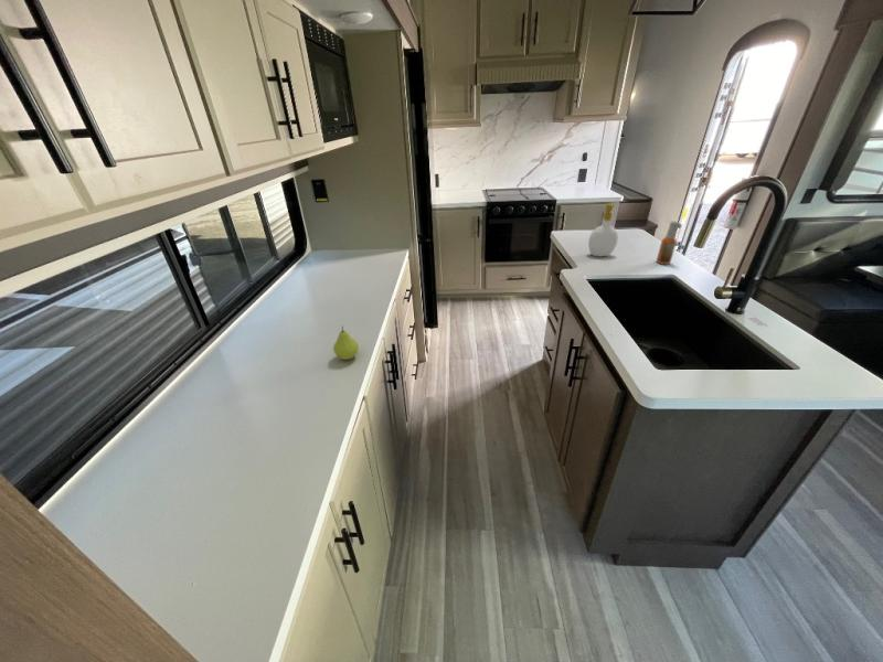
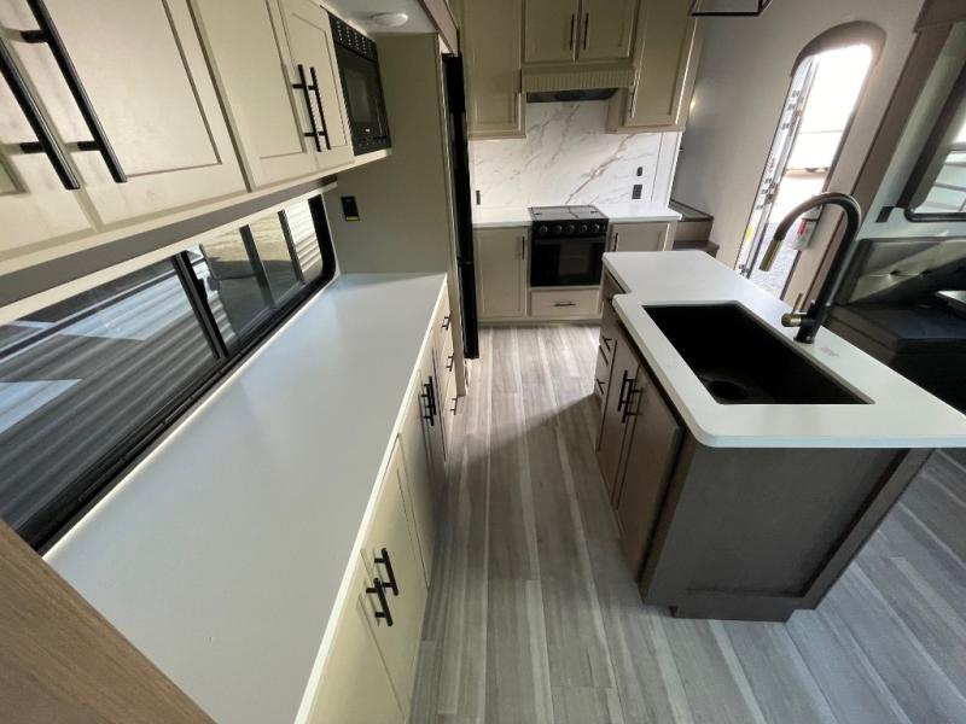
- fruit (344, 342)
- soap bottle (604, 229)
- spray bottle (669, 243)
